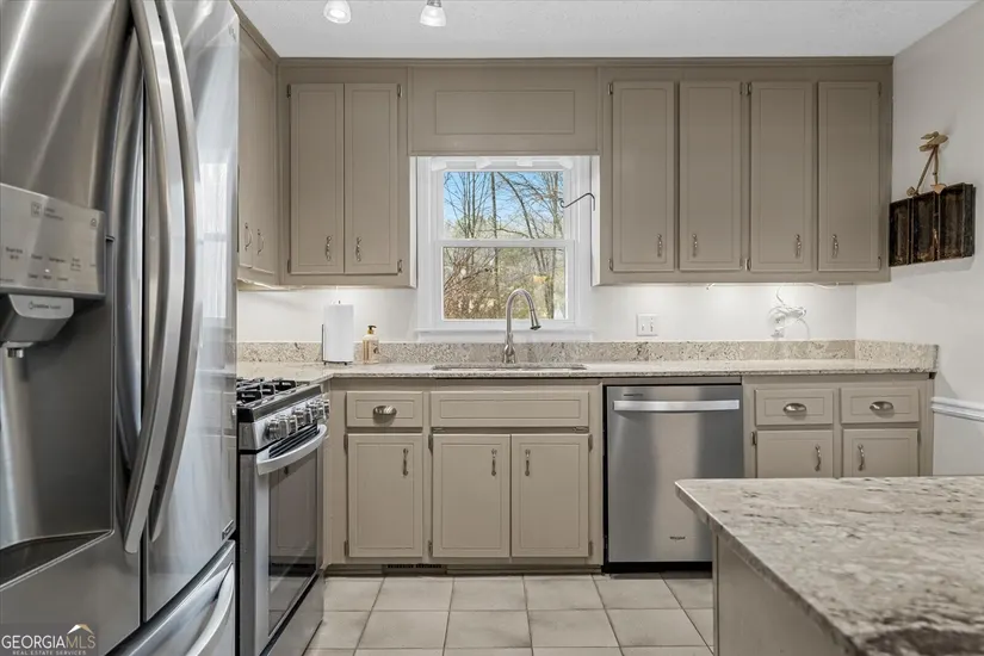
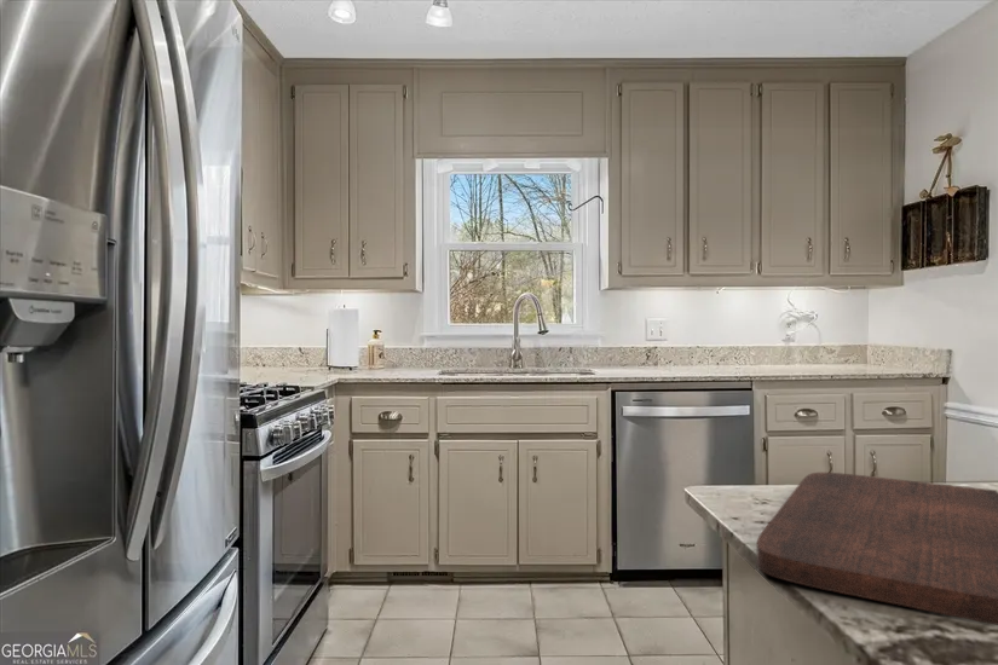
+ cutting board (892, 525)
